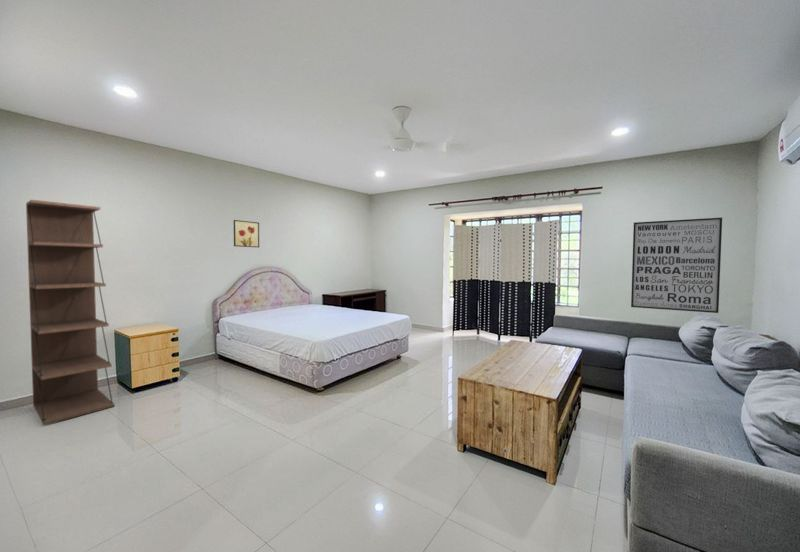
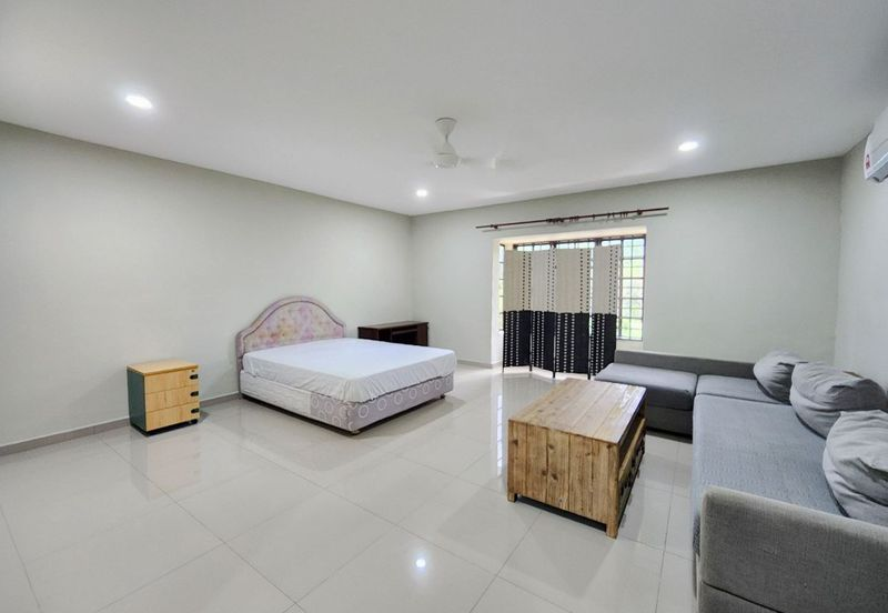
- wall art (673, 265)
- bookcase (70, 305)
- wall art (246, 234)
